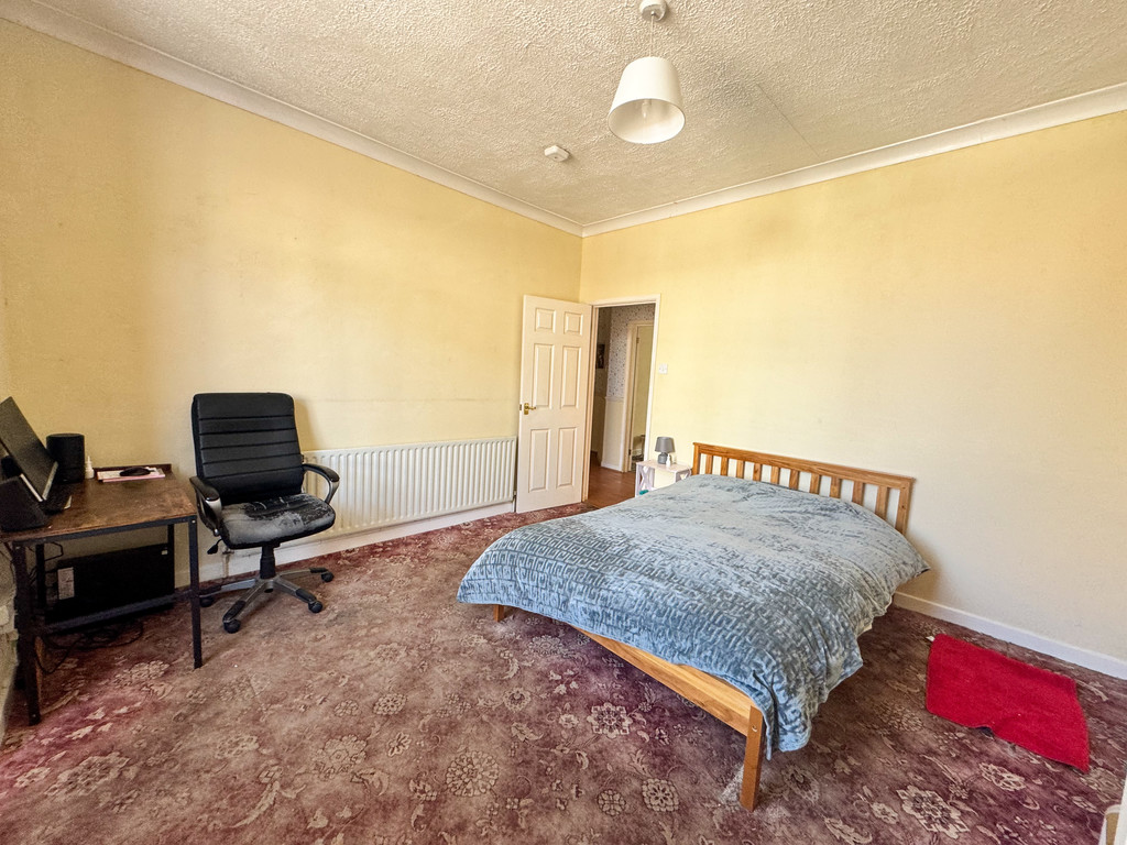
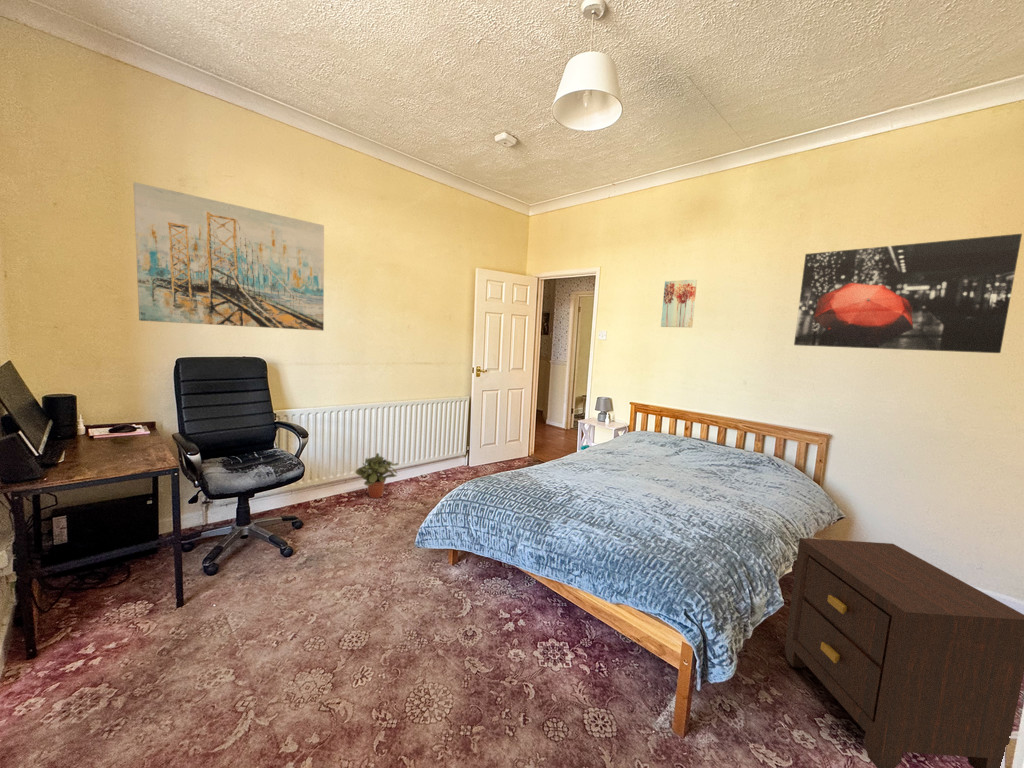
+ wall art (678, 303)
+ potted plant (376, 474)
+ wall art (891, 297)
+ wall art (242, 267)
+ nightstand (884, 642)
